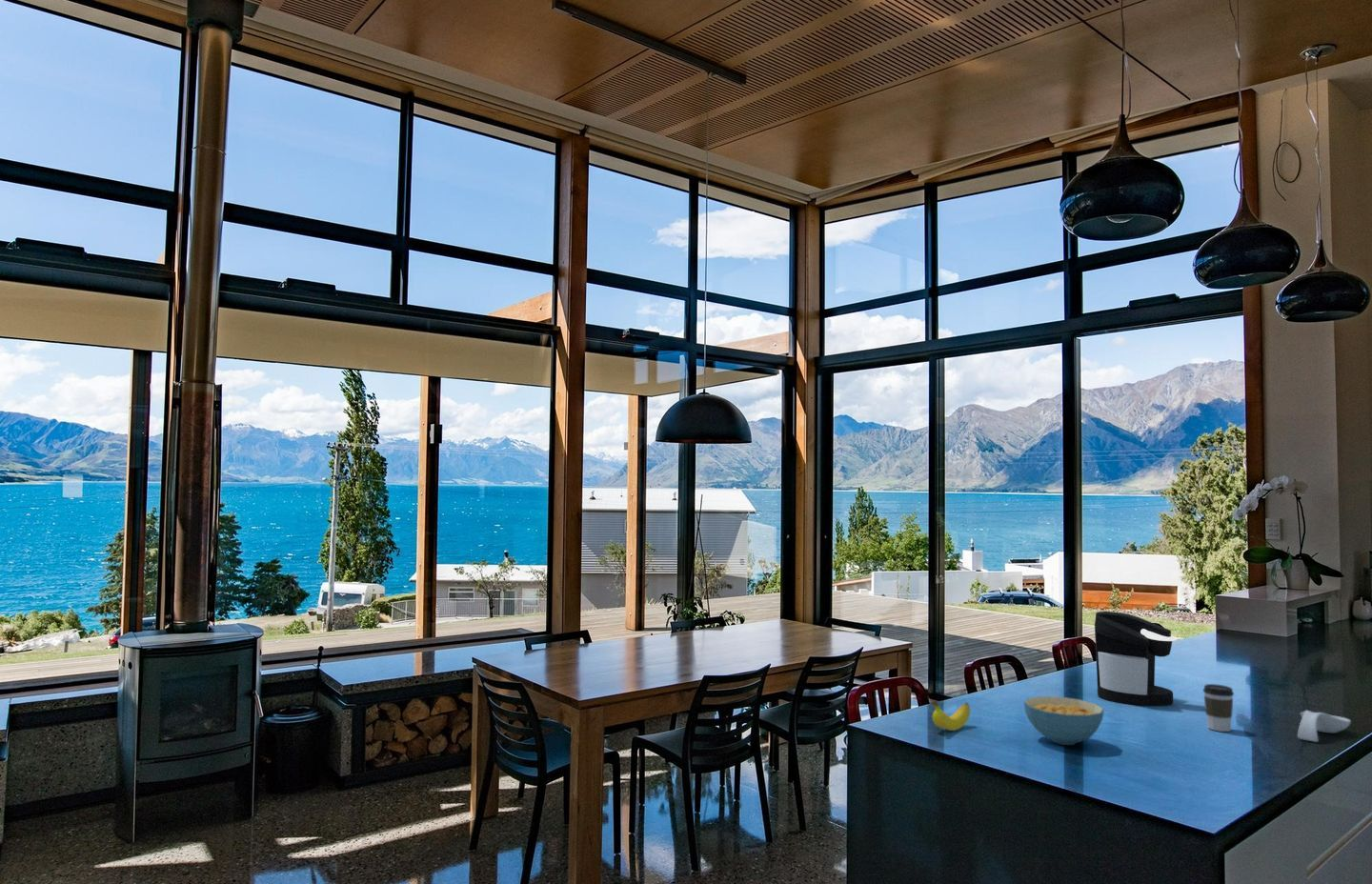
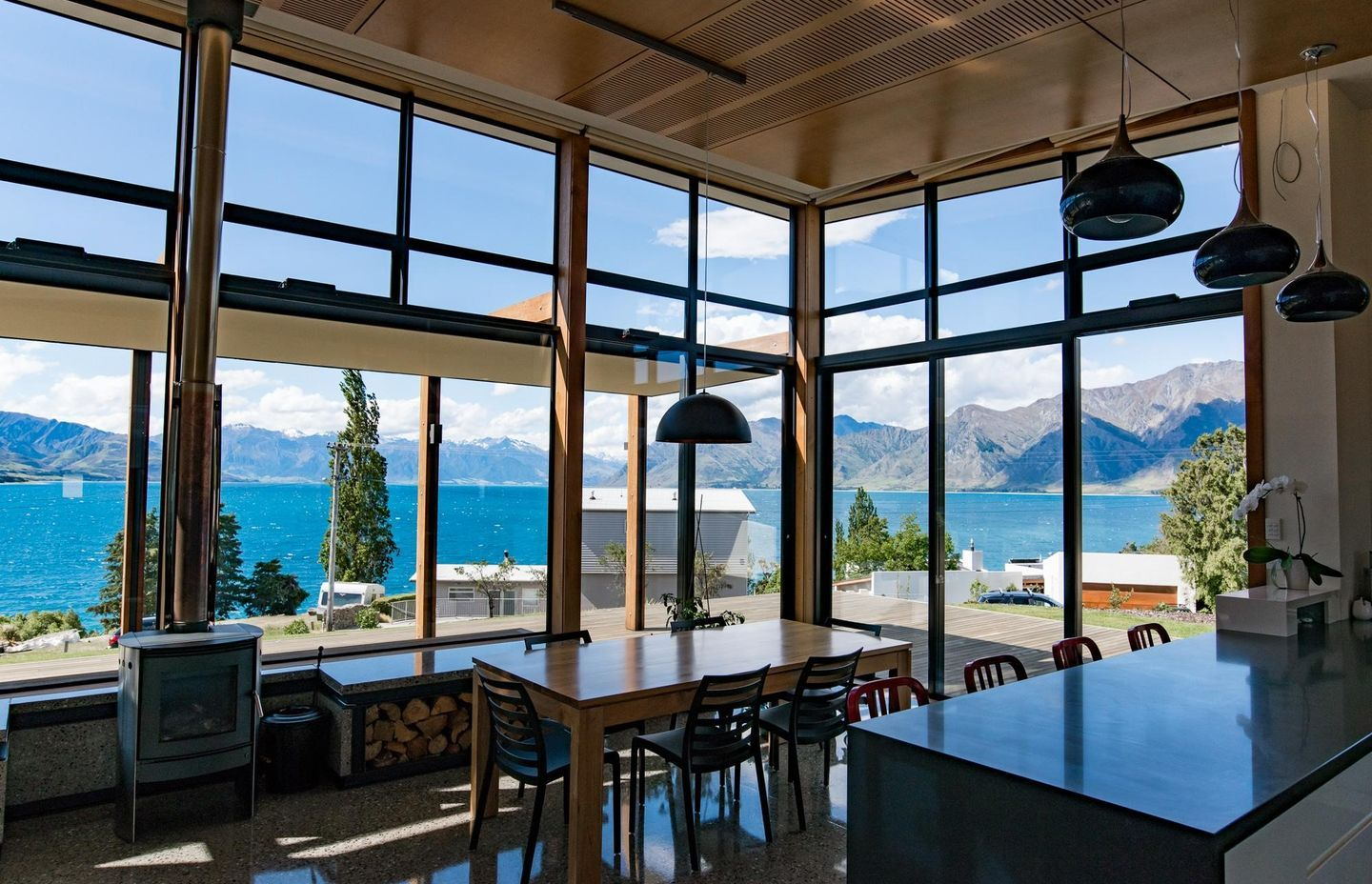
- spoon rest (1320, 721)
- coffee maker (1135, 655)
- cereal bowl (1063, 723)
- coffee cup (1219, 708)
- banana (951, 715)
